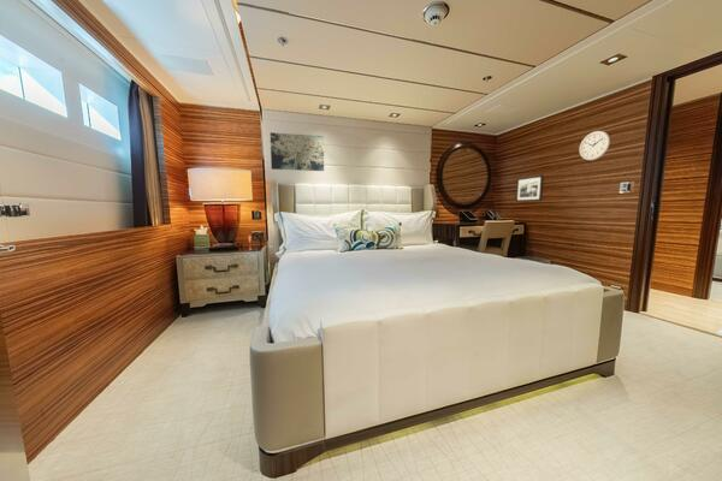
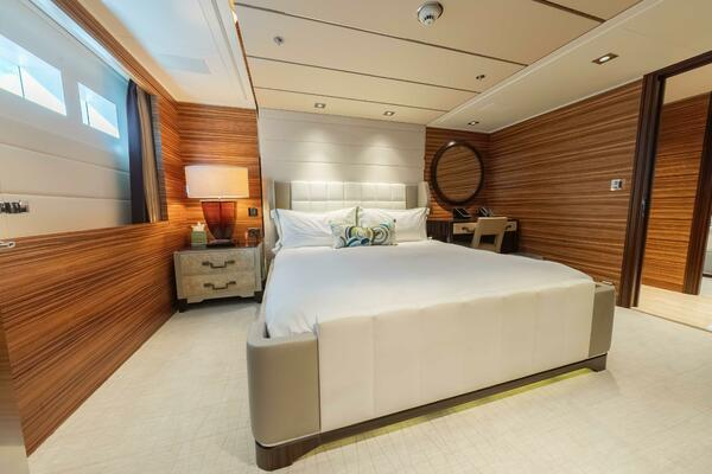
- wall art (297, 152)
- wall clock (593, 146)
- picture frame (528, 189)
